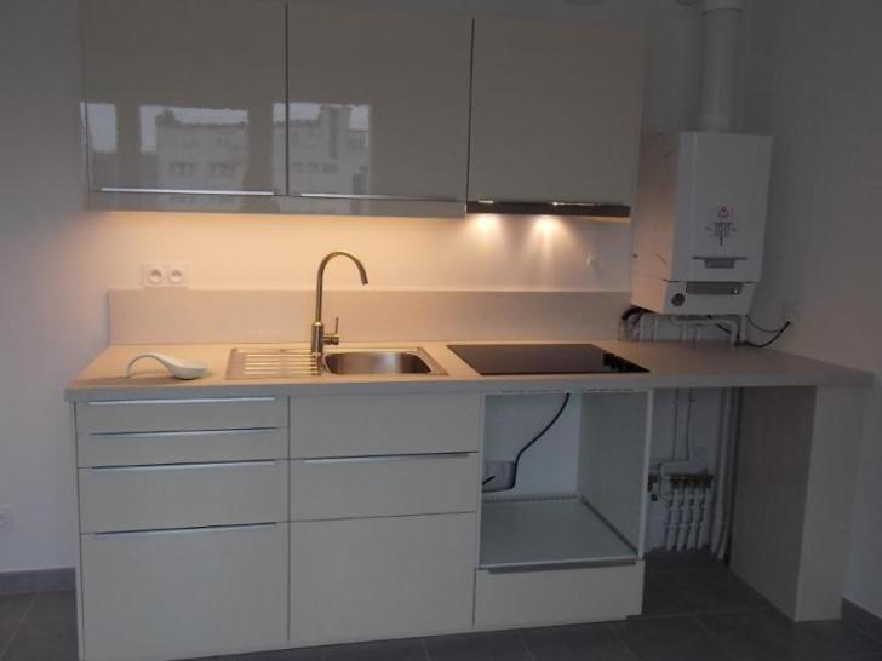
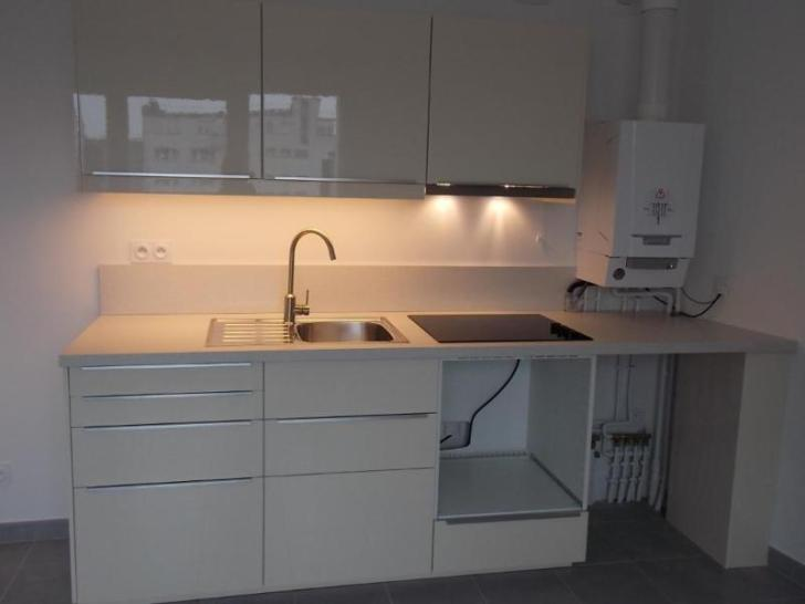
- spoon rest (167, 364)
